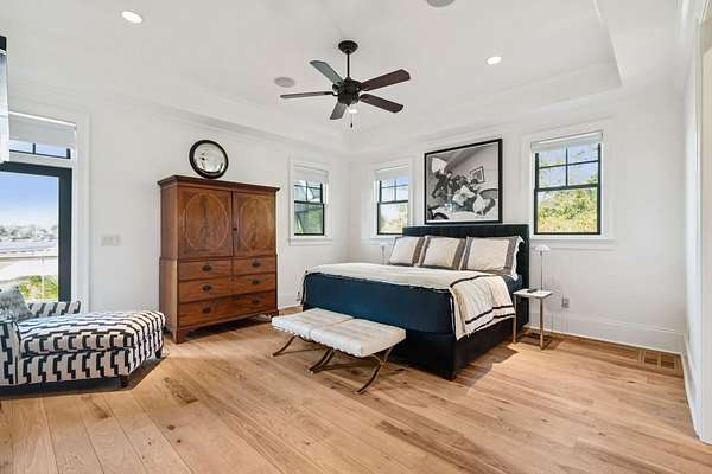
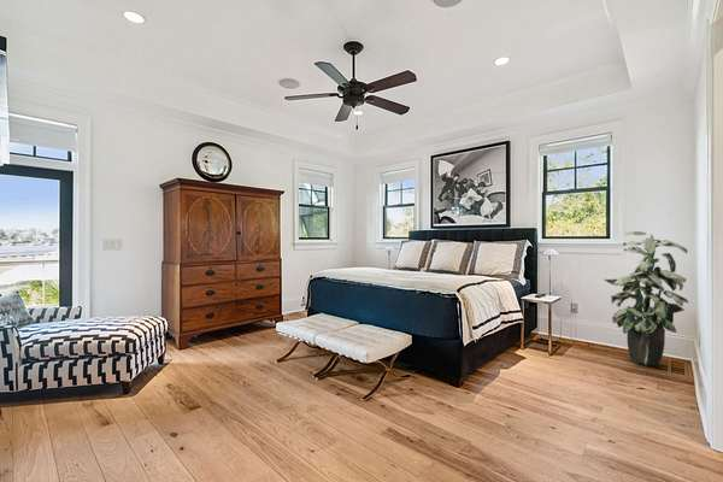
+ indoor plant (642, 296)
